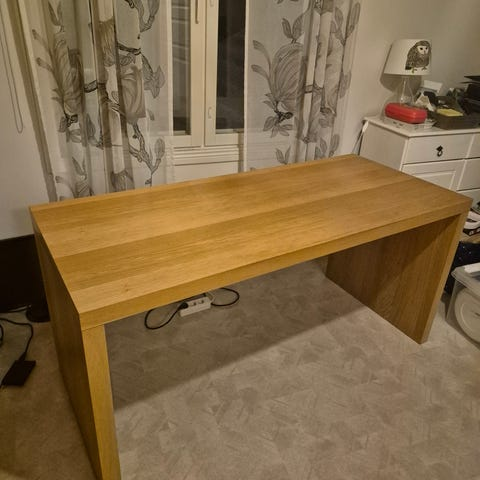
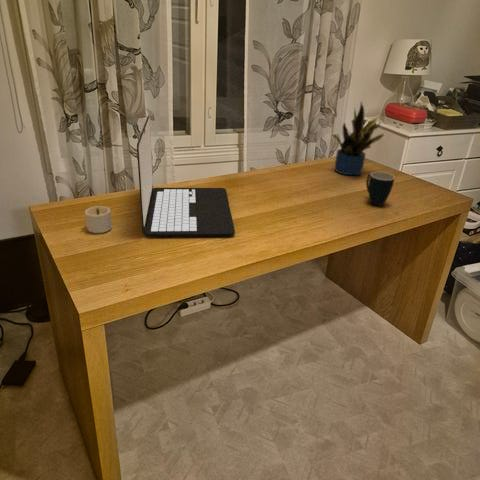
+ mug (376, 187)
+ candle (101, 220)
+ potted plant (359, 137)
+ laptop (189, 188)
